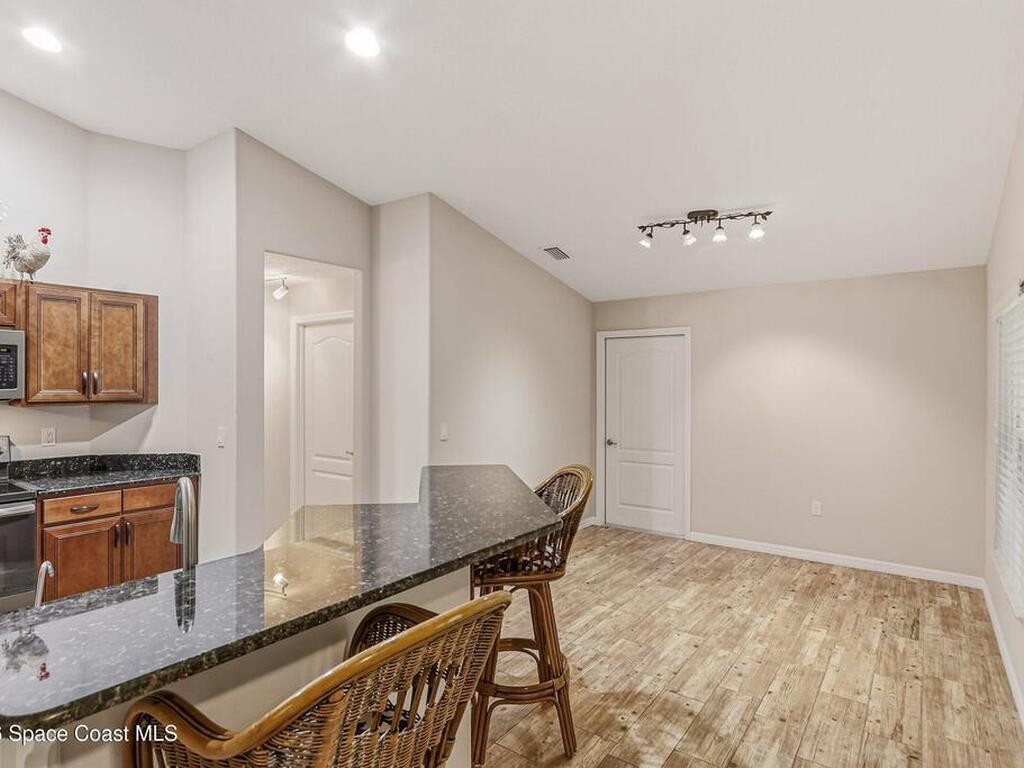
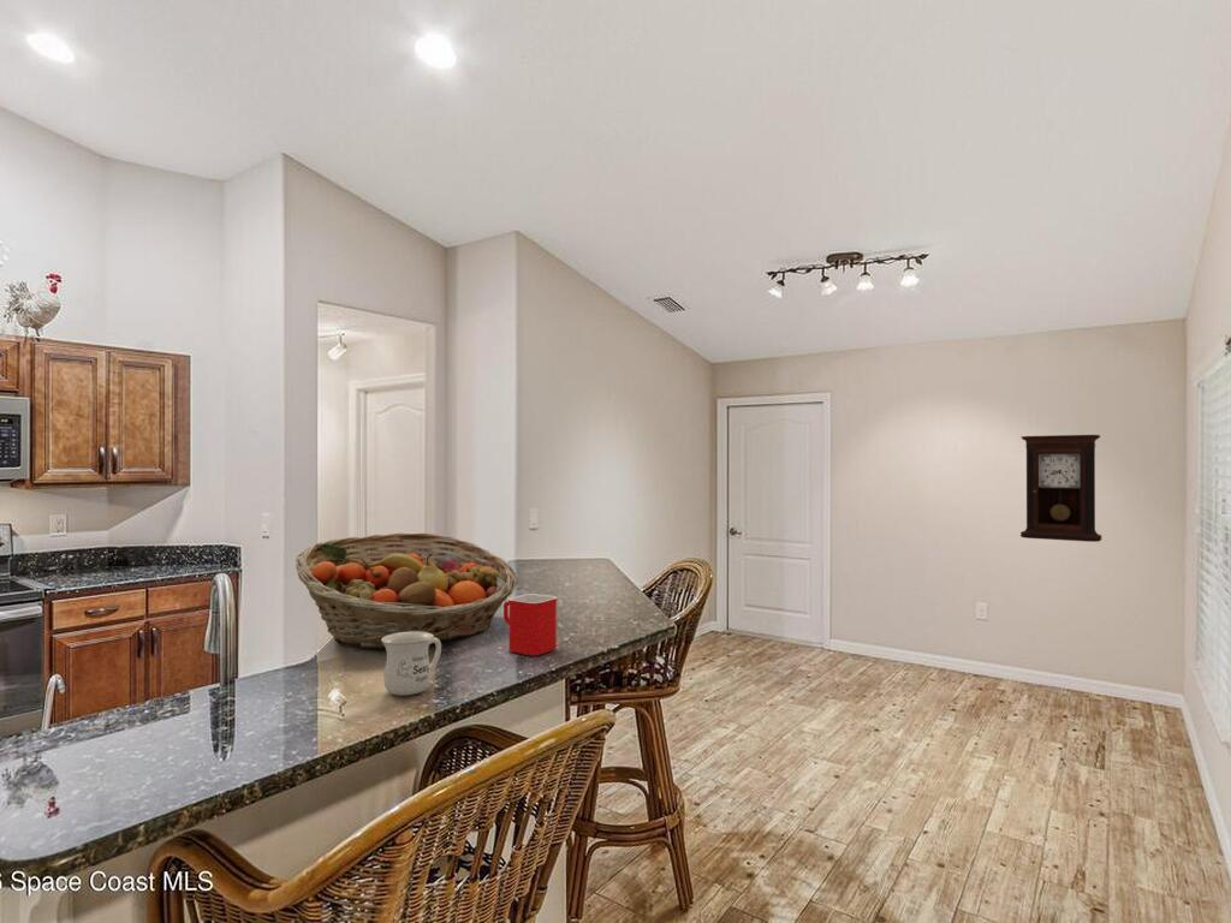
+ pendulum clock (1059, 487)
+ fruit basket (411, 584)
+ mug (415, 661)
+ mug (525, 623)
